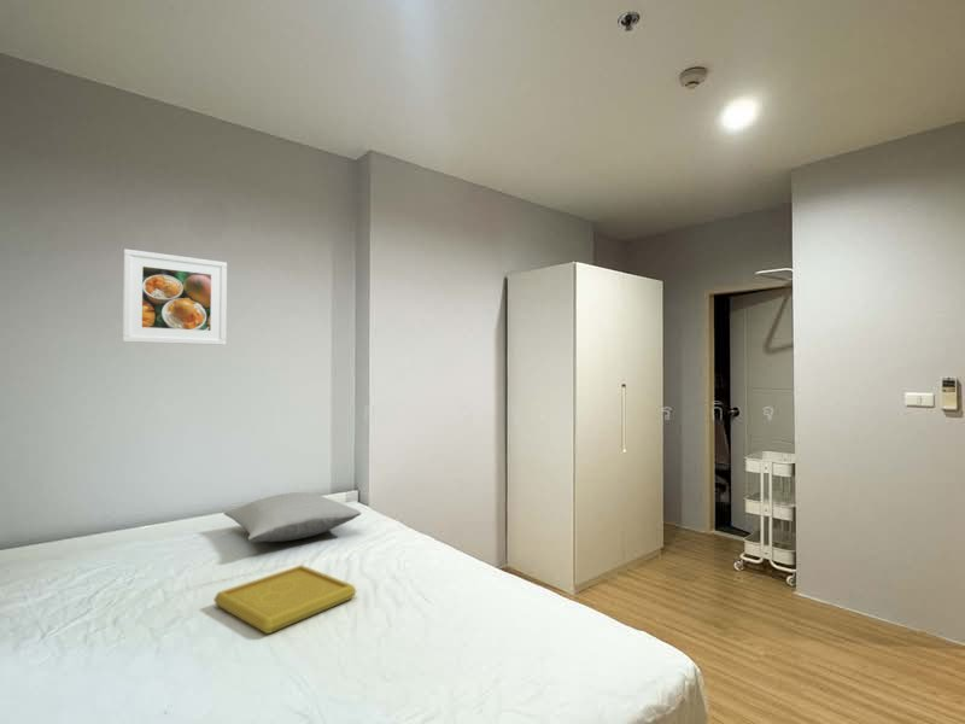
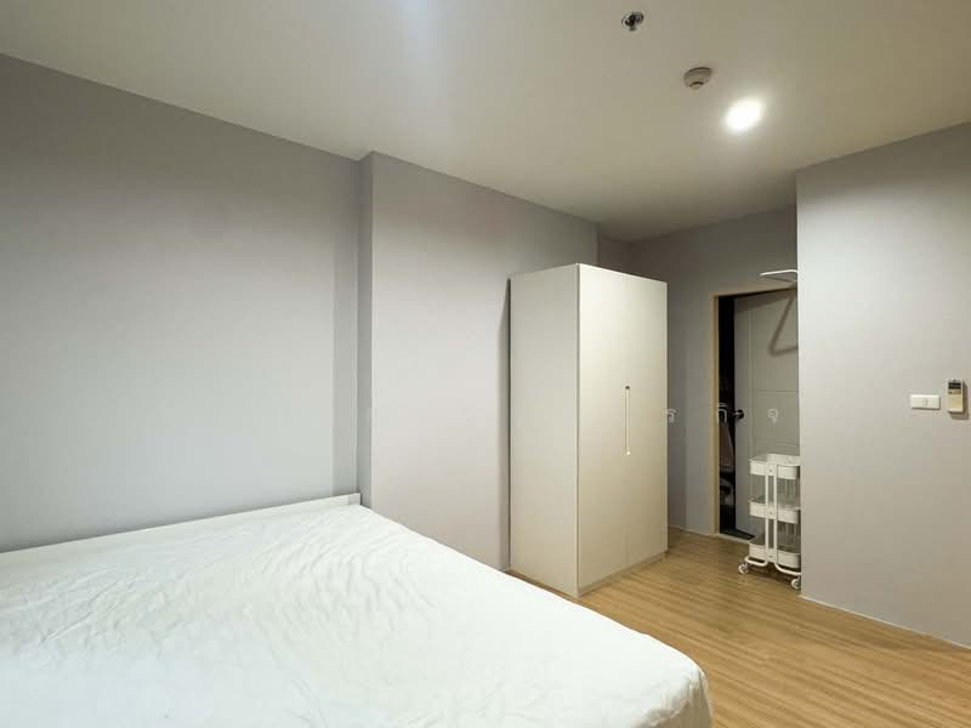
- serving tray (286, 595)
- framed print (177, 299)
- pillow (291, 514)
